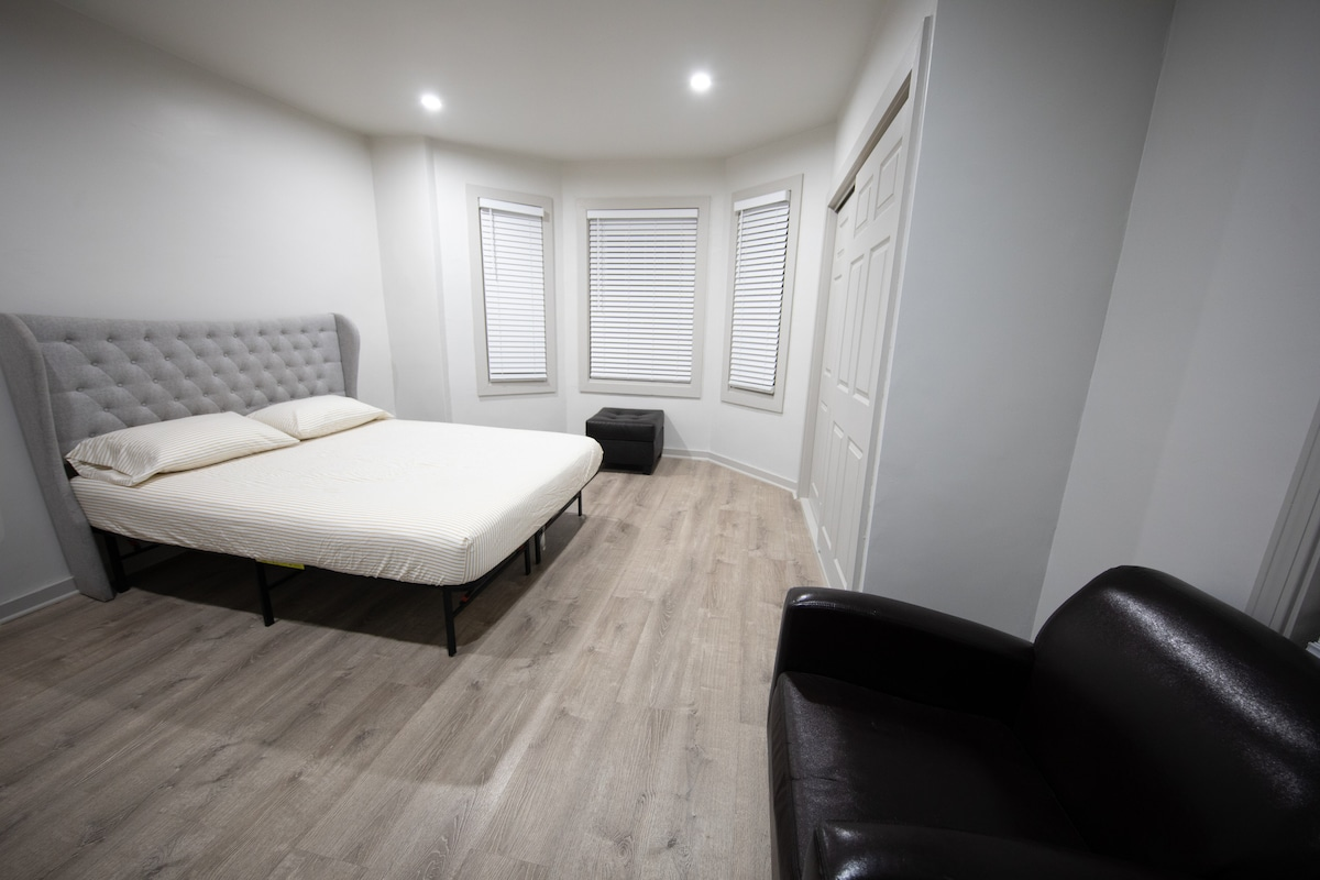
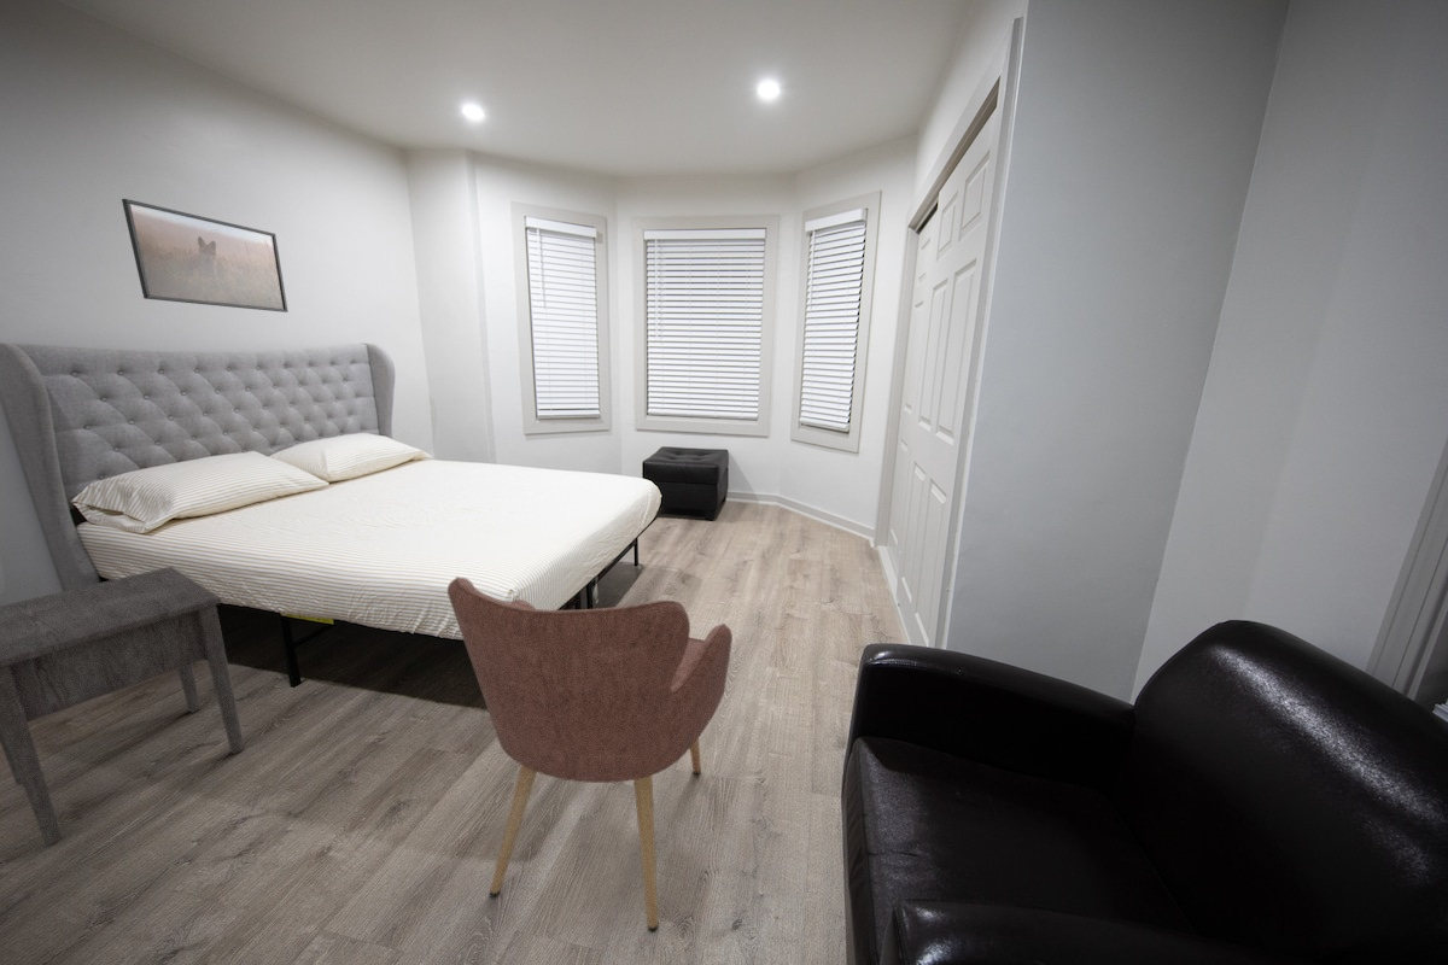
+ nightstand (113, 689)
+ armchair (600, 704)
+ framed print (215, 263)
